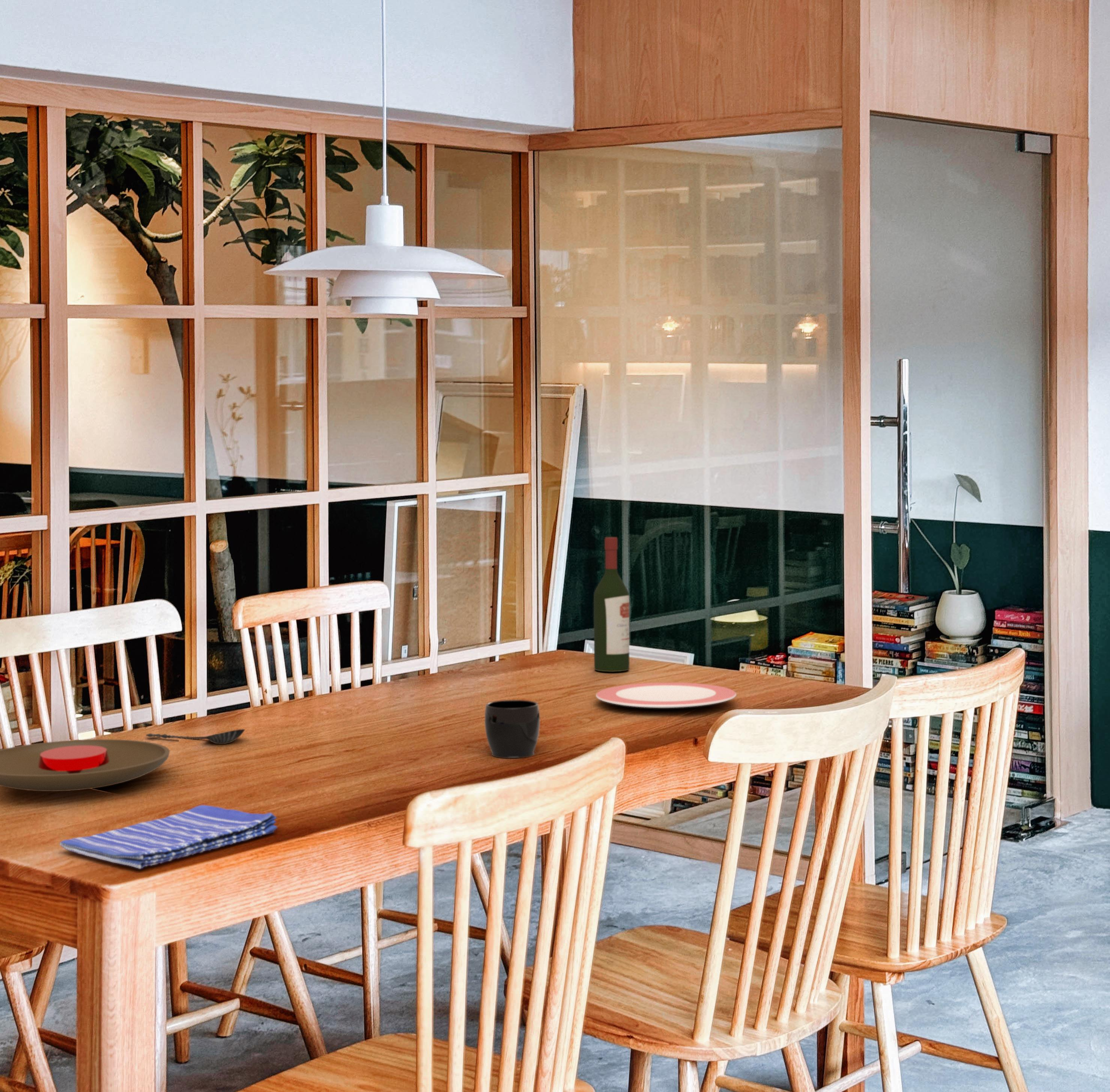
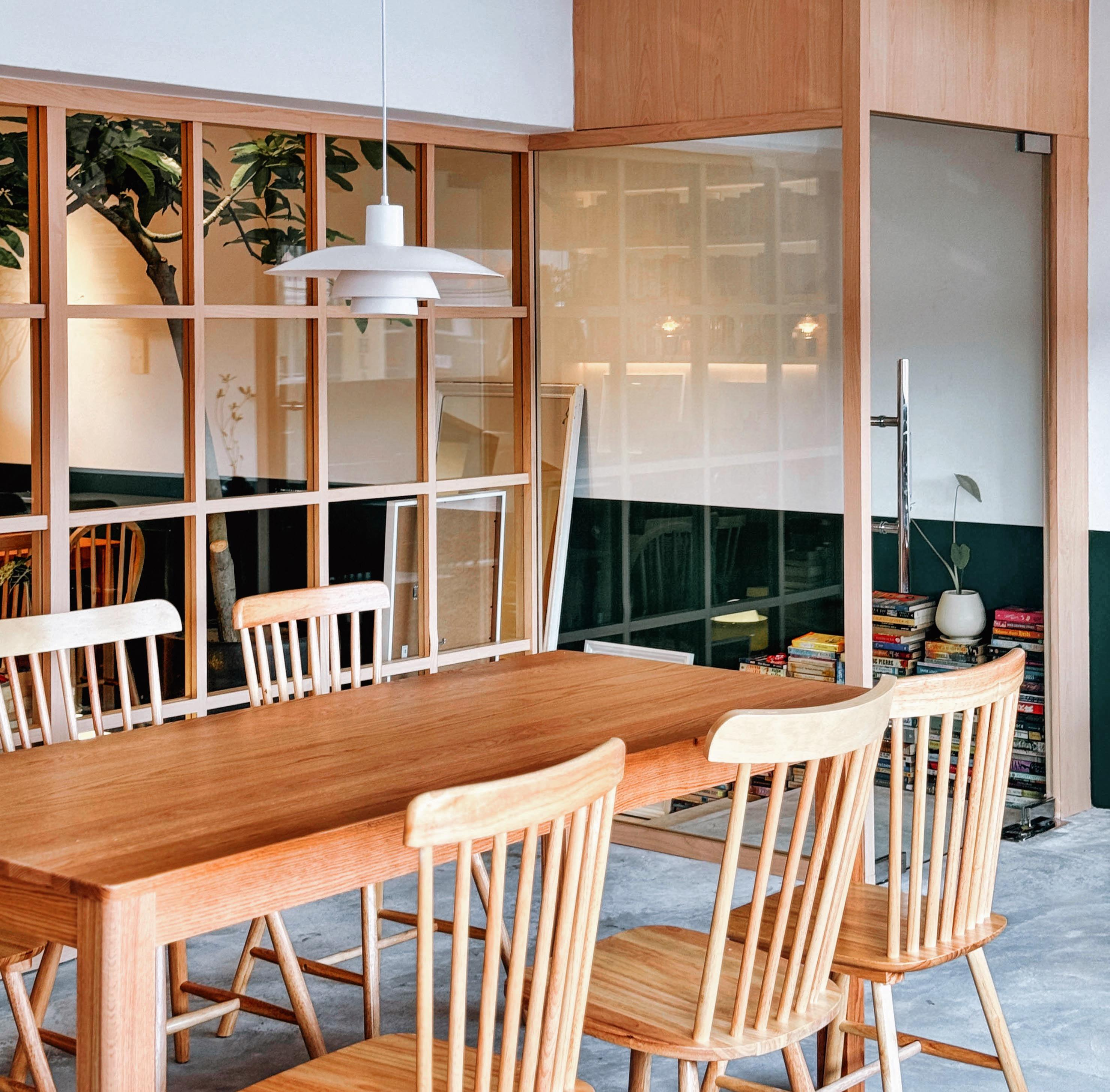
- mug (517, 728)
- spoon (193, 737)
- dish towel (173, 831)
- wine bottle (611, 604)
- plate (666, 697)
- plate (72, 767)
